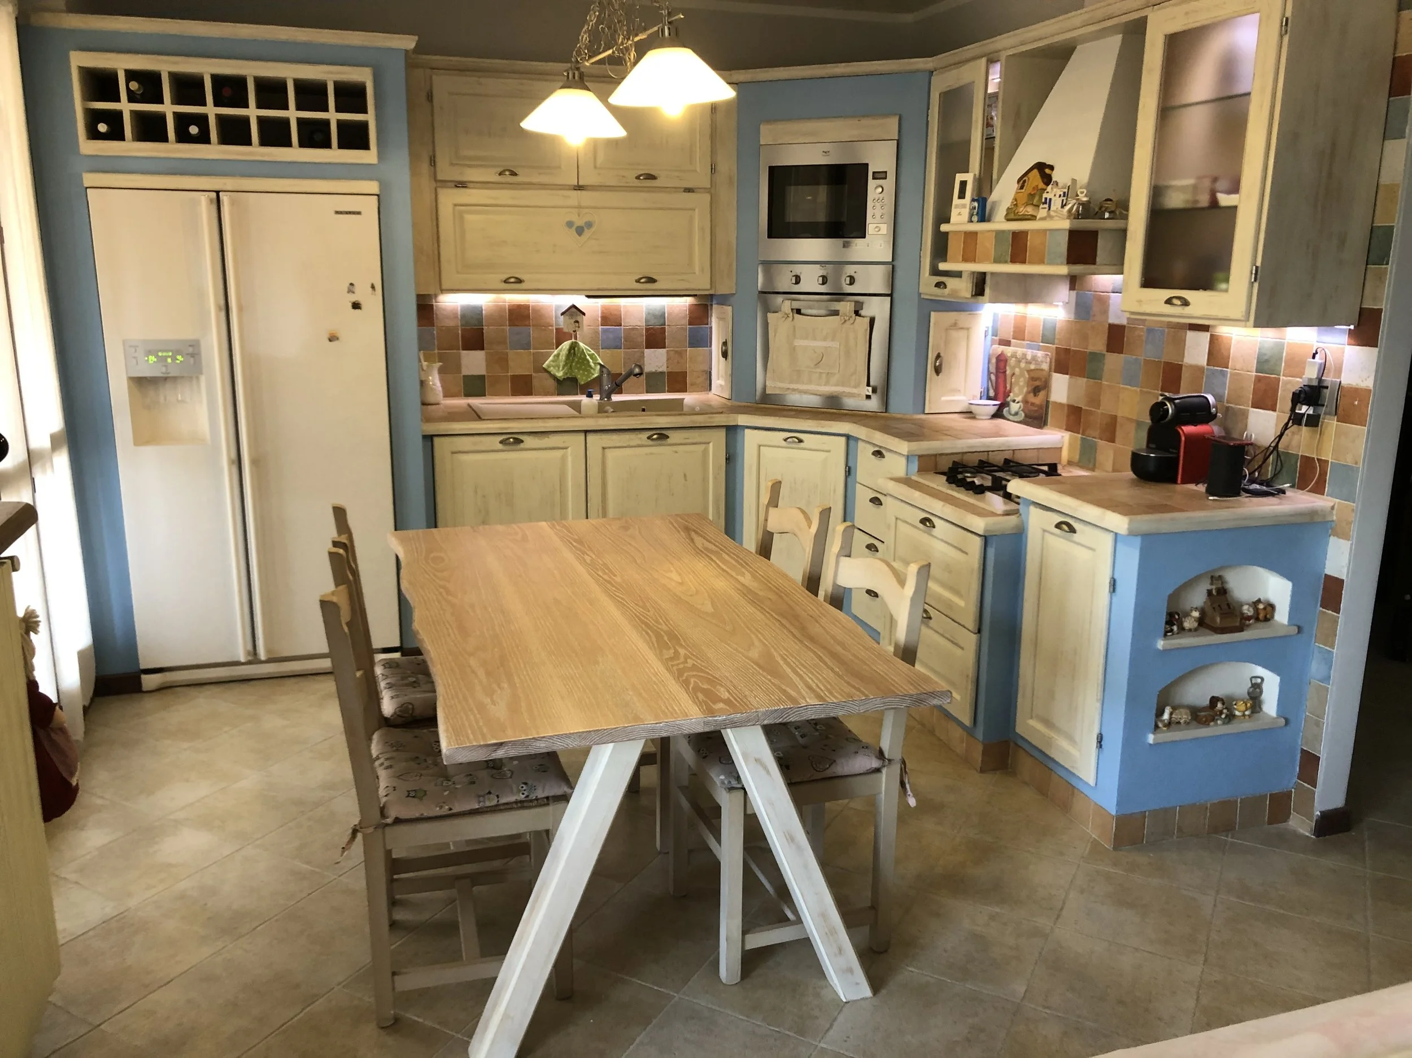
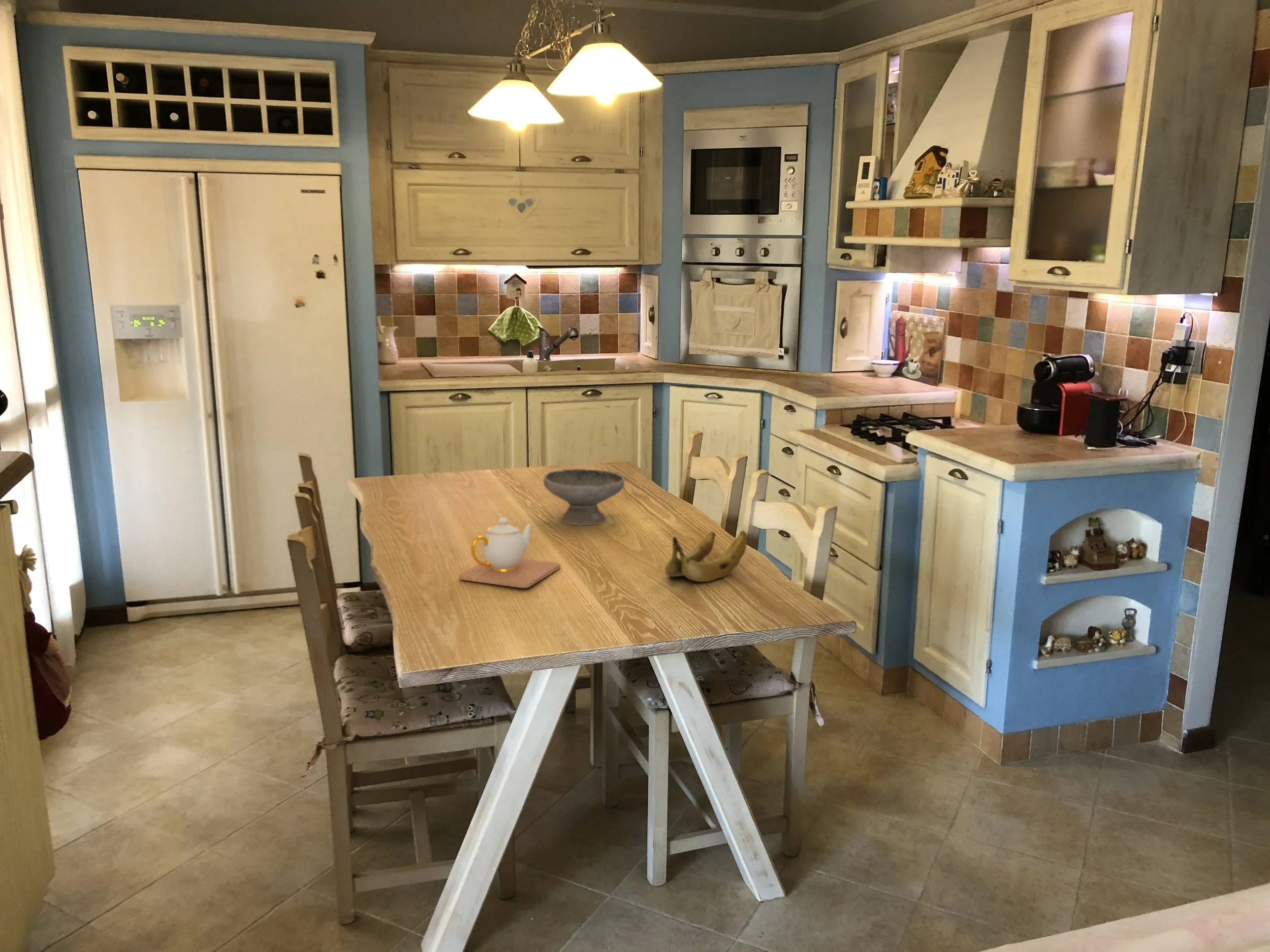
+ banana (706, 551)
+ teapot (510, 546)
+ bowl (584, 498)
